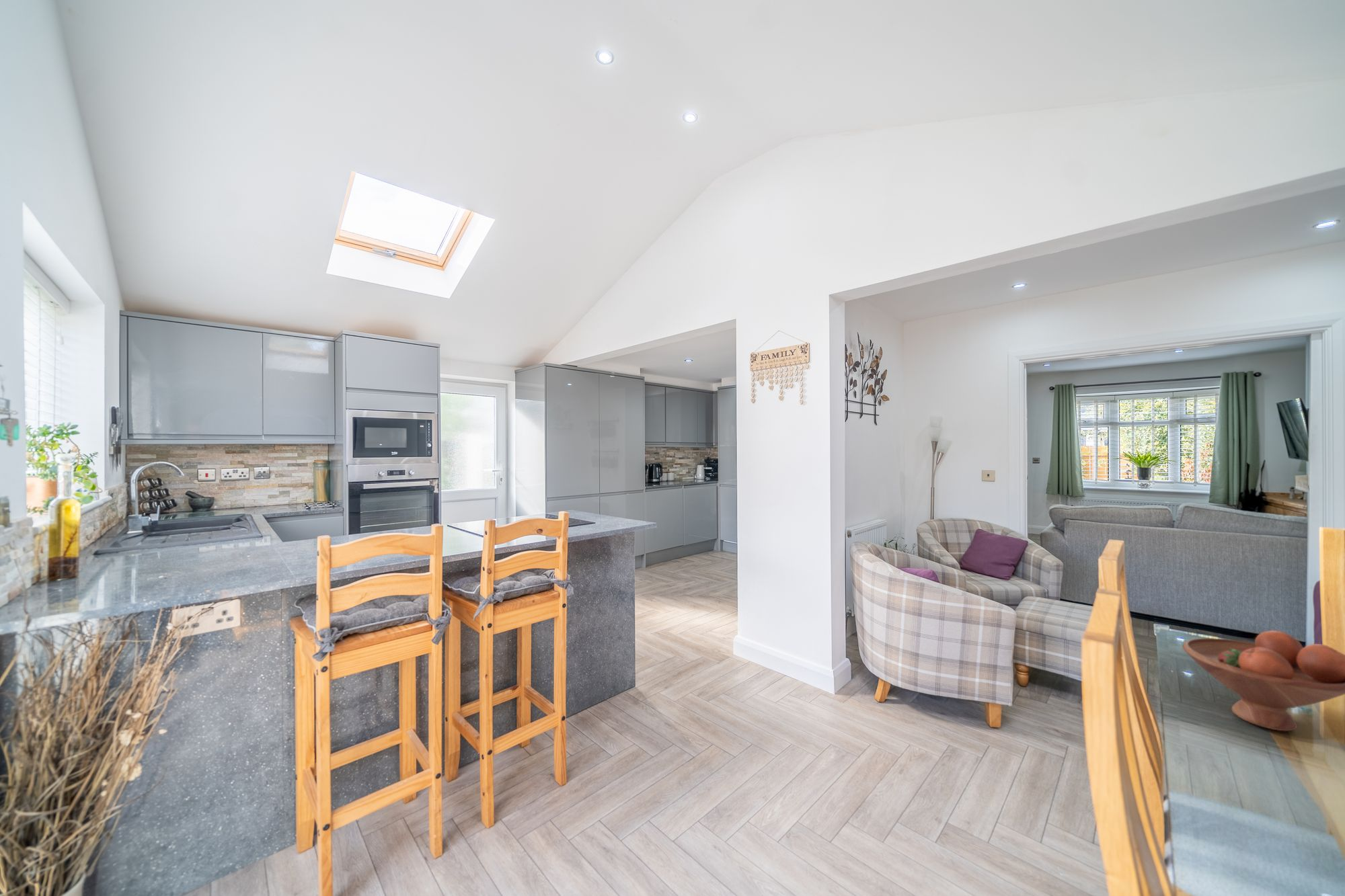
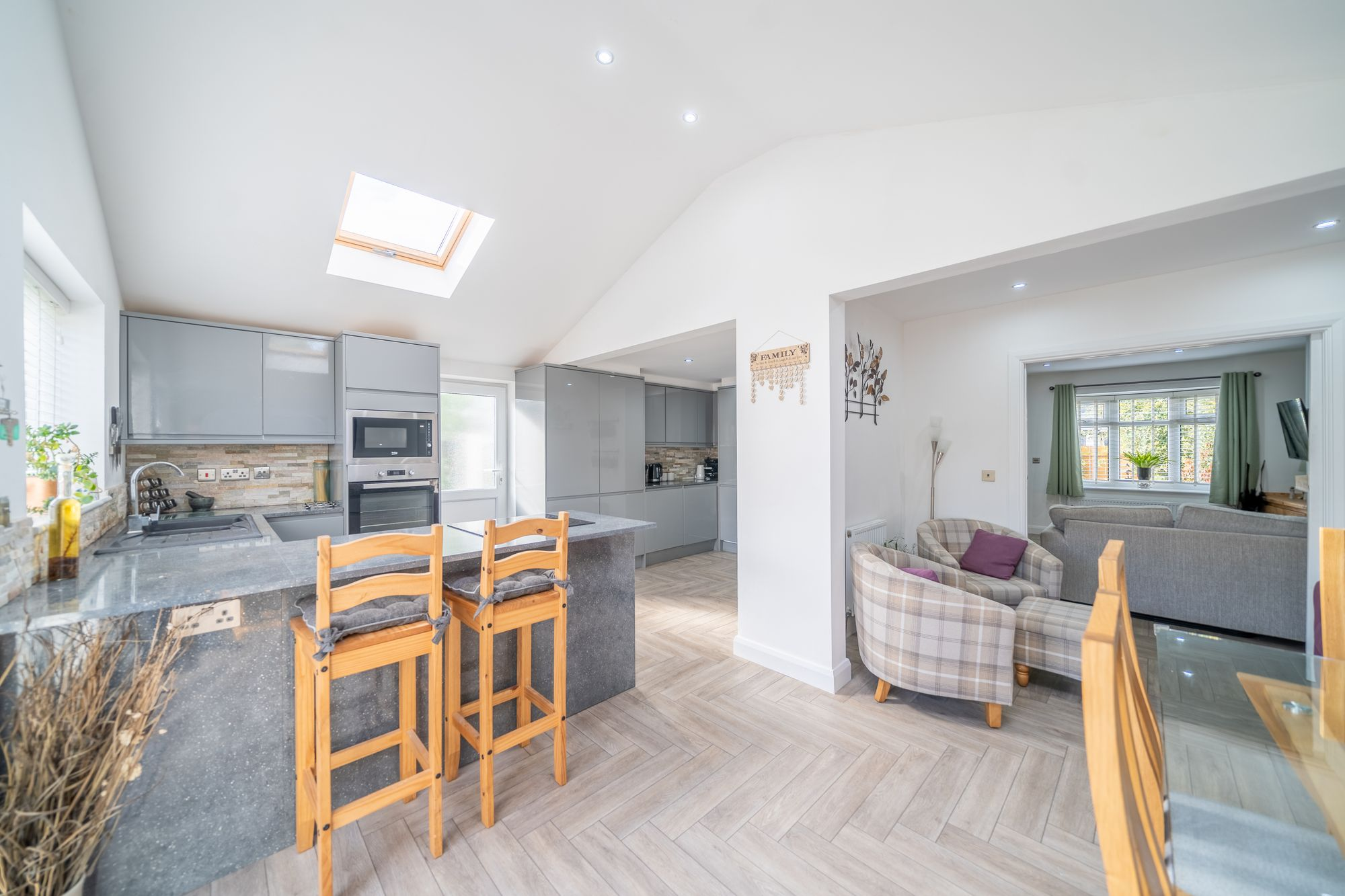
- fruit bowl (1264, 678)
